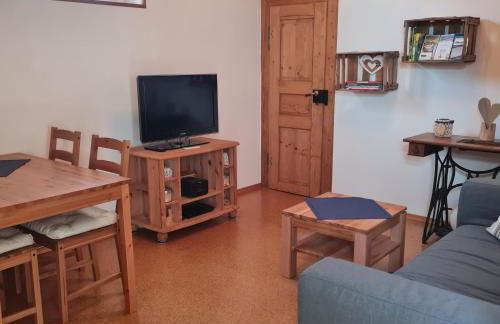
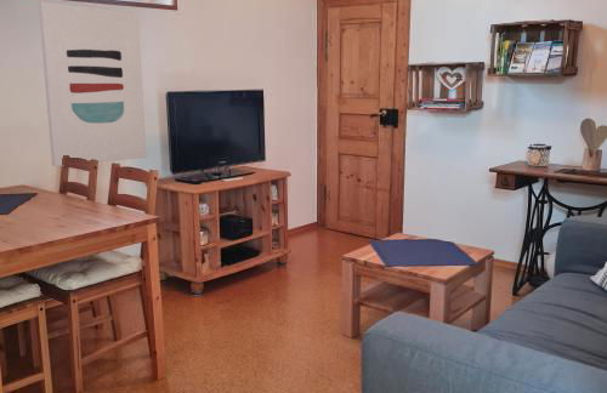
+ wall art (96, 86)
